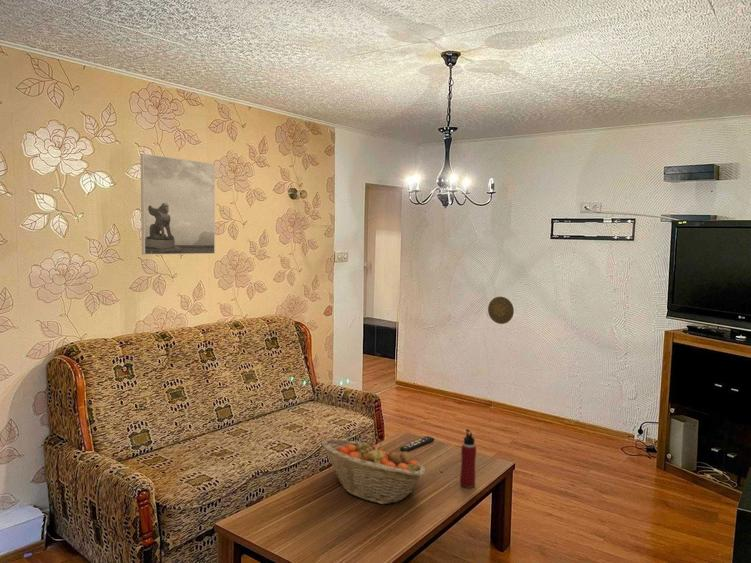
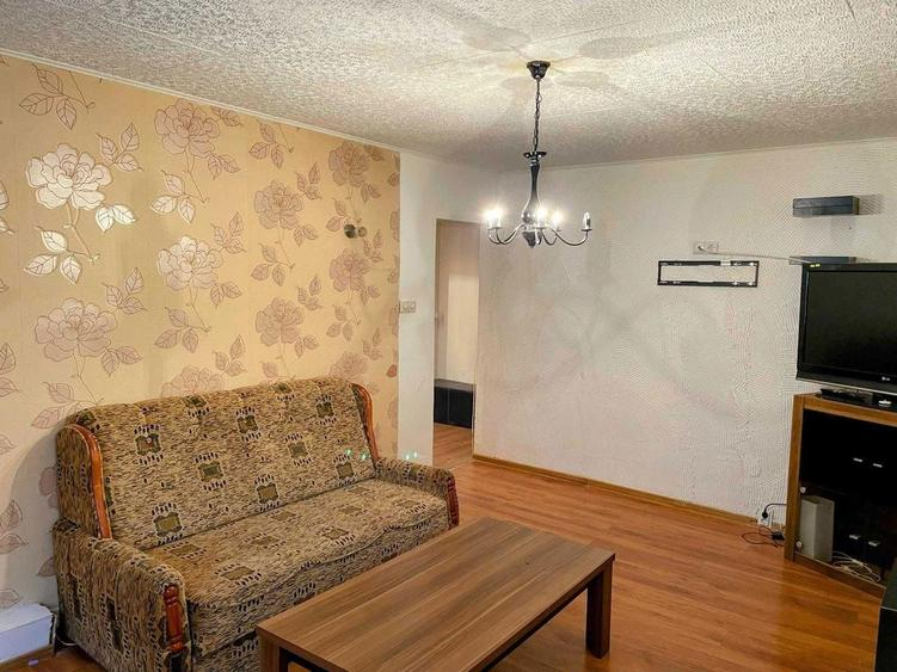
- decorative plate (500, 310)
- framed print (179, 207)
- water bottle (468, 457)
- remote control (417, 443)
- fruit basket (372, 464)
